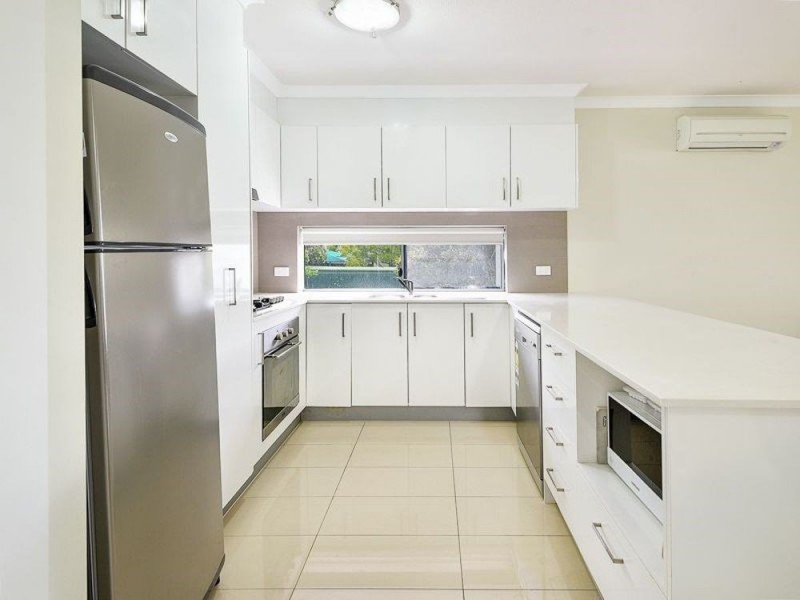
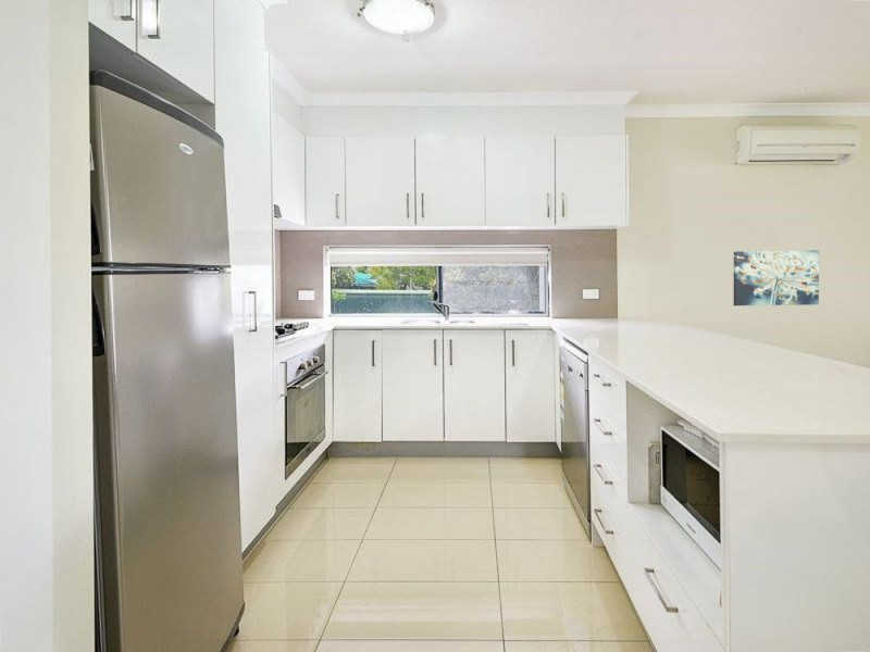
+ wall art (775, 278)
